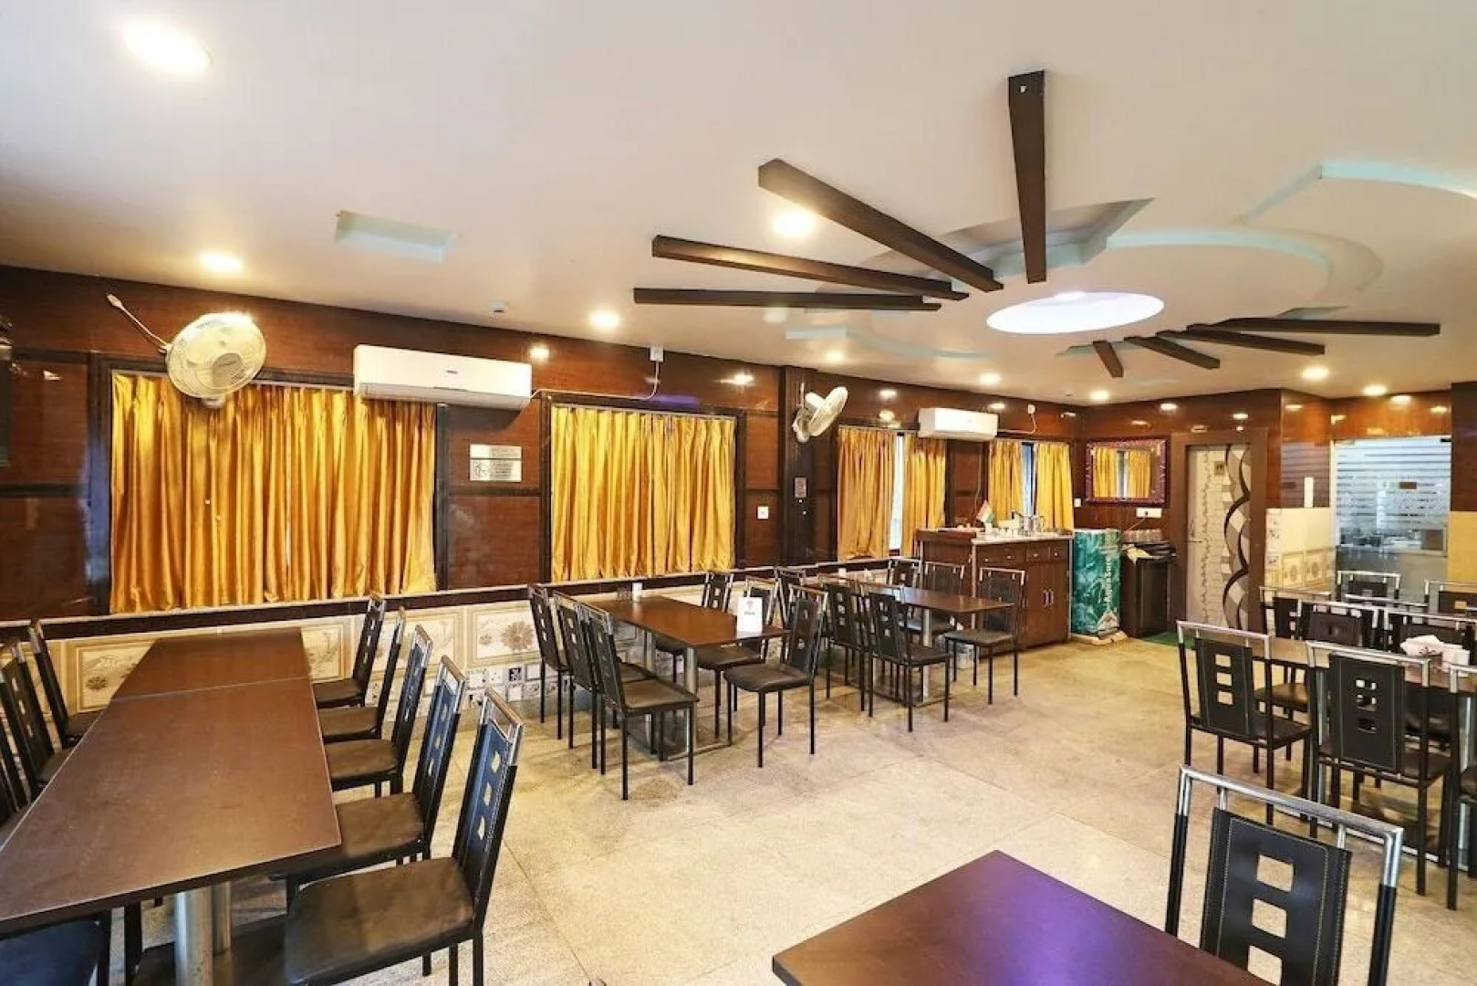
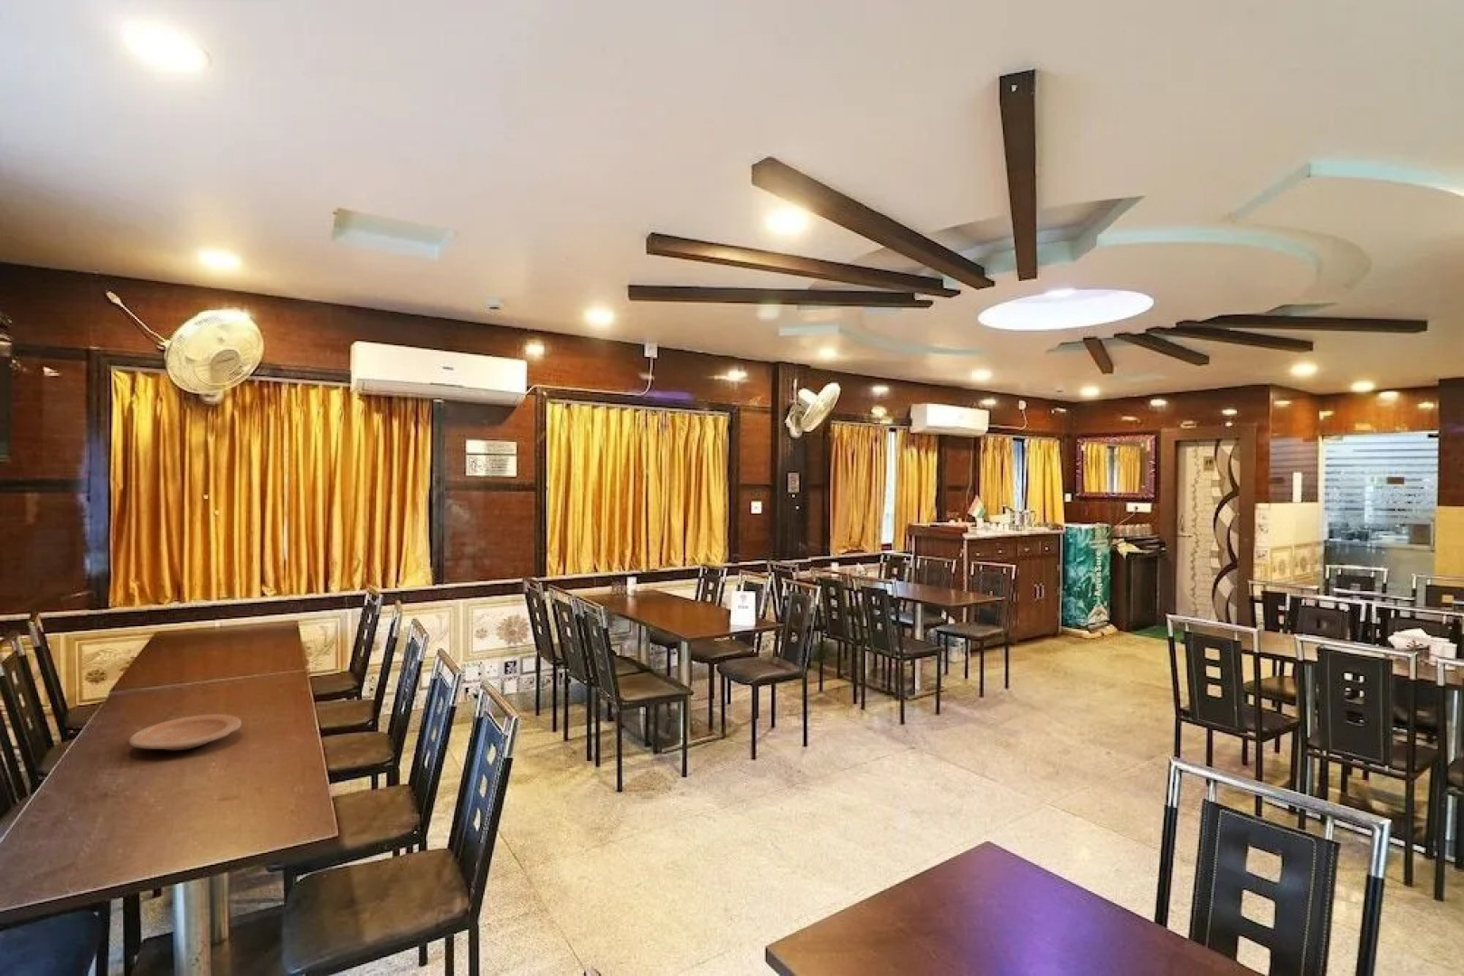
+ plate (187, 735)
